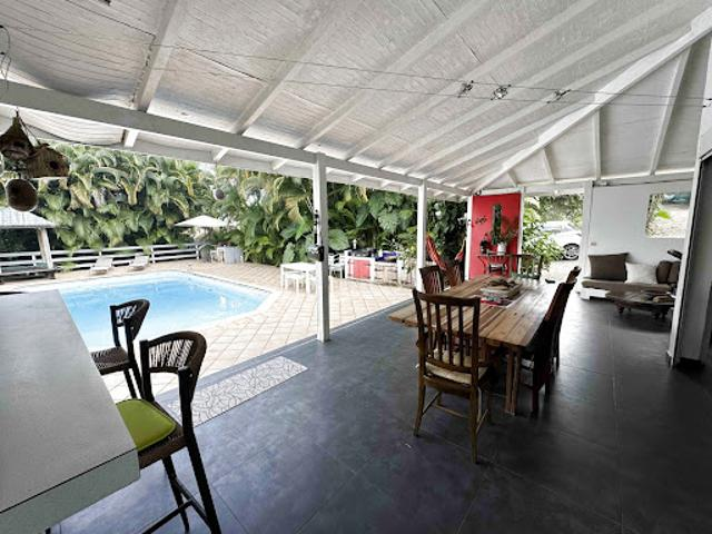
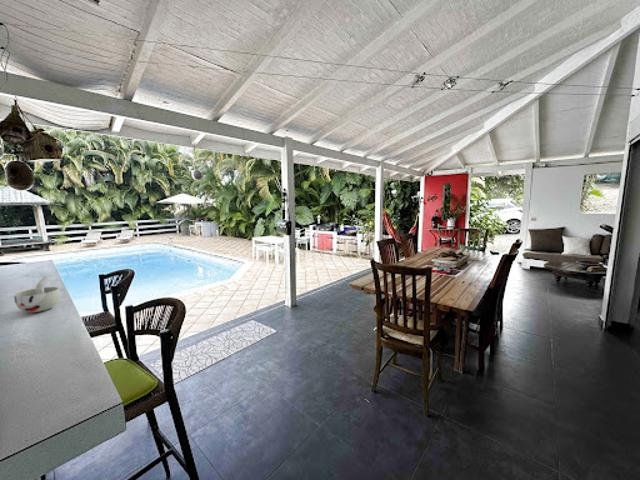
+ cup (41, 293)
